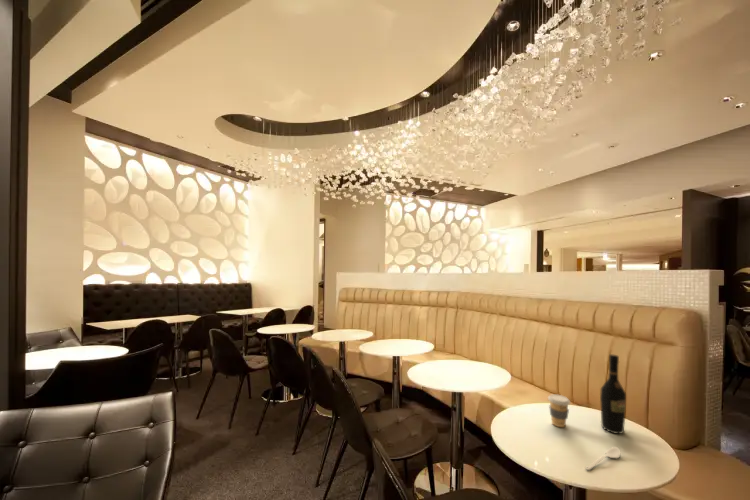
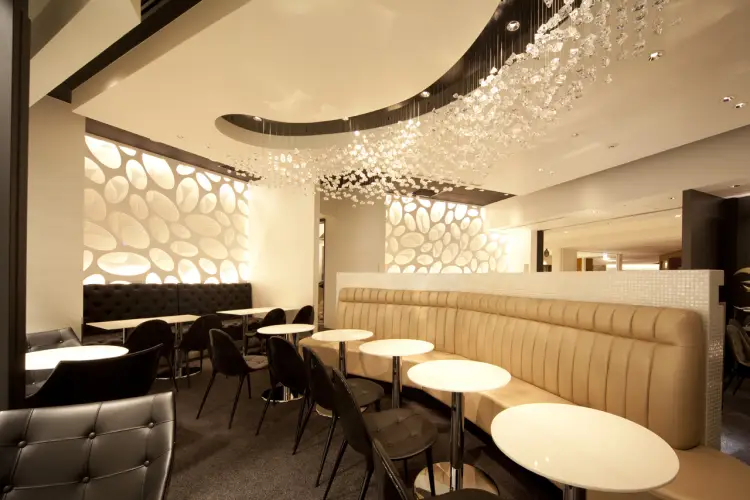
- wine bottle (613, 392)
- spoon (602, 458)
- coffee cup (558, 411)
